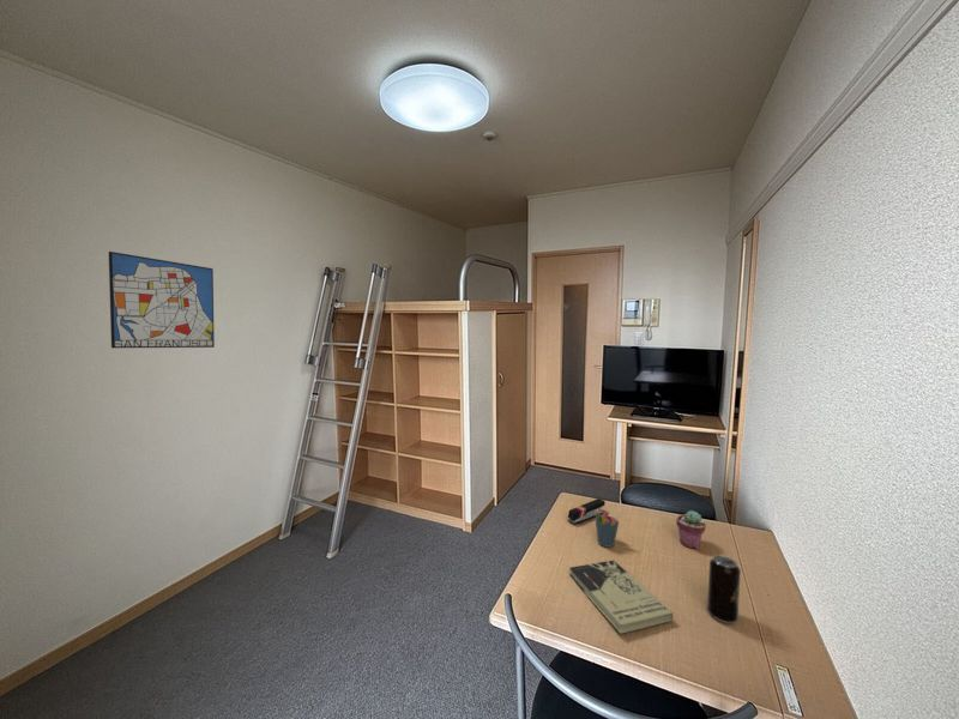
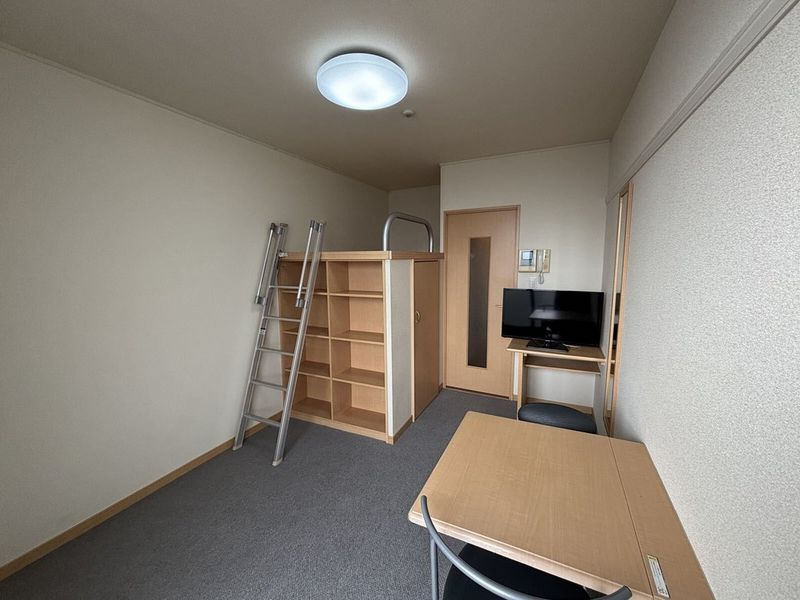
- beverage can (723, 587)
- pen holder (607, 525)
- stapler (586, 510)
- wall art (167, 304)
- book (616, 591)
- potted succulent (690, 527)
